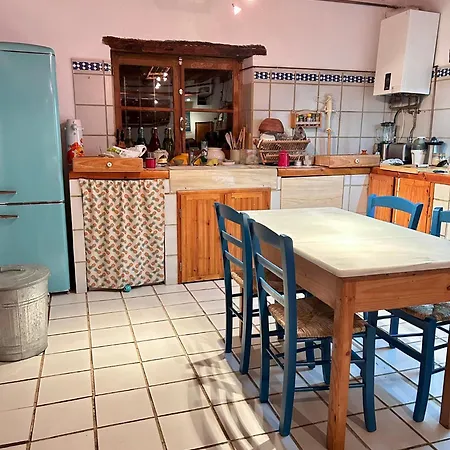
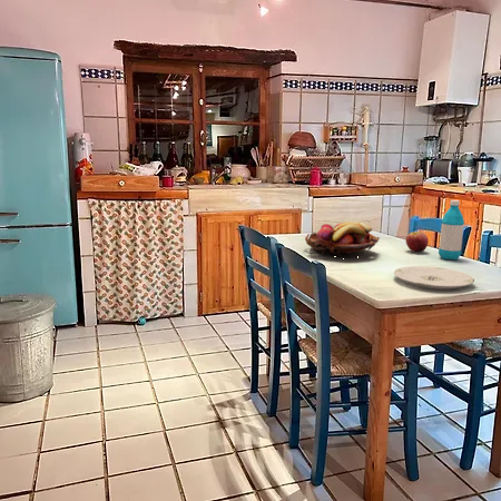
+ water bottle (452, 229)
+ fruit basket (342, 237)
+ apple (416, 240)
+ plate (432, 278)
